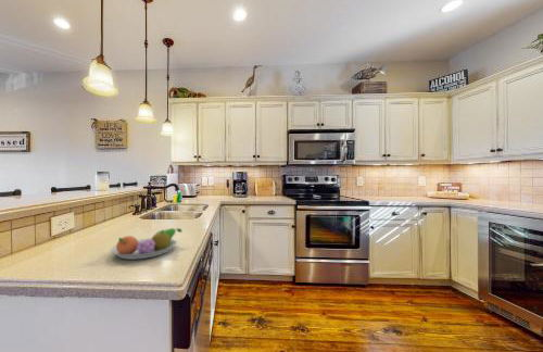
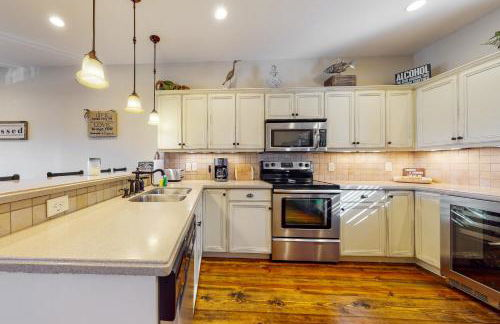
- fruit bowl (148, 239)
